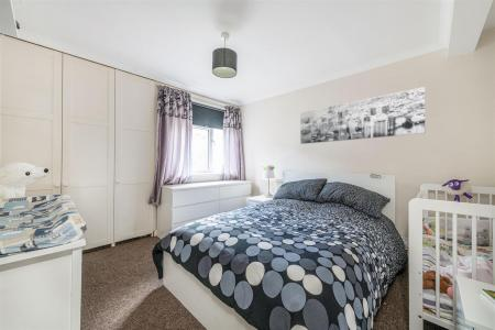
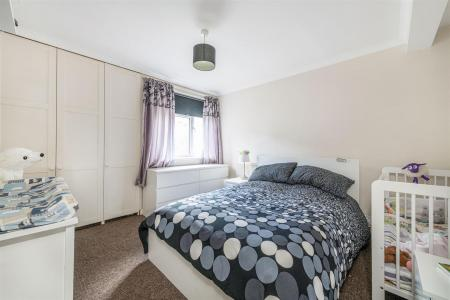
- wall art (351, 121)
